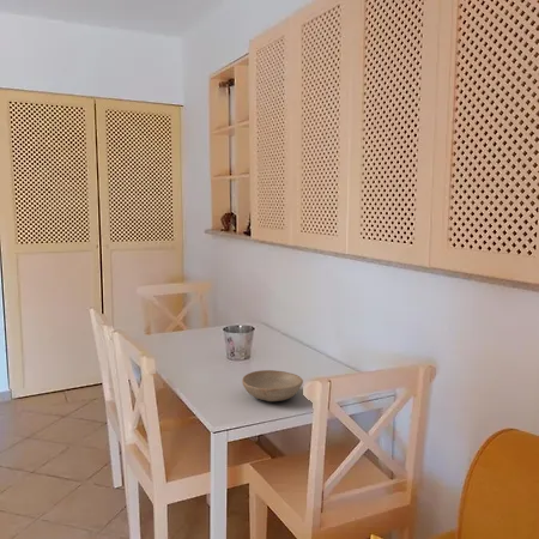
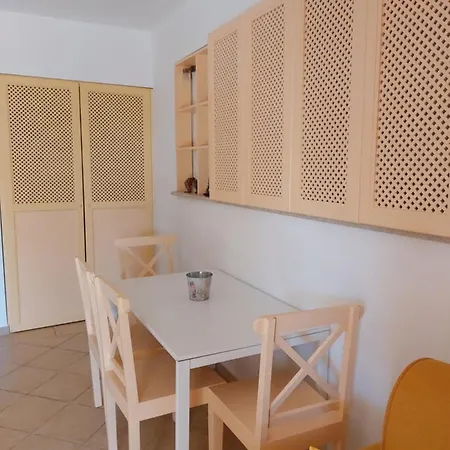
- bowl (272, 387)
